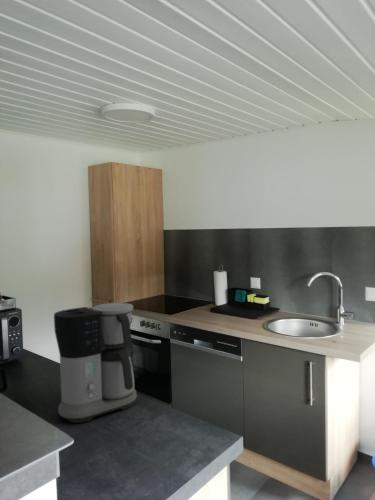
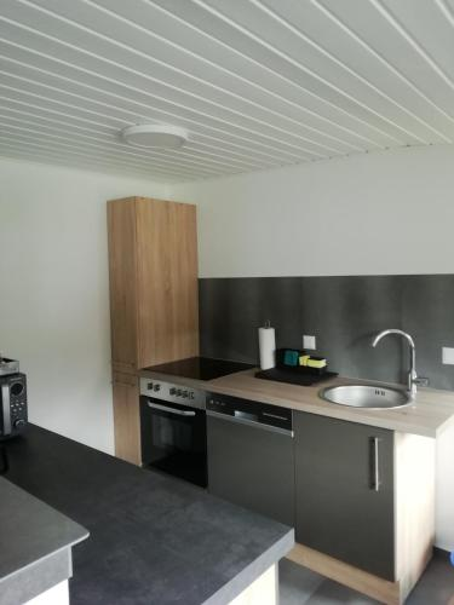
- coffee maker (99, 359)
